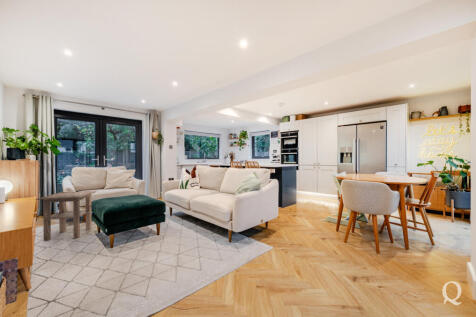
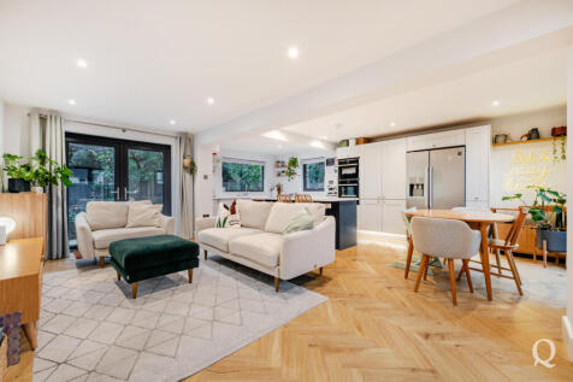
- side table (69, 214)
